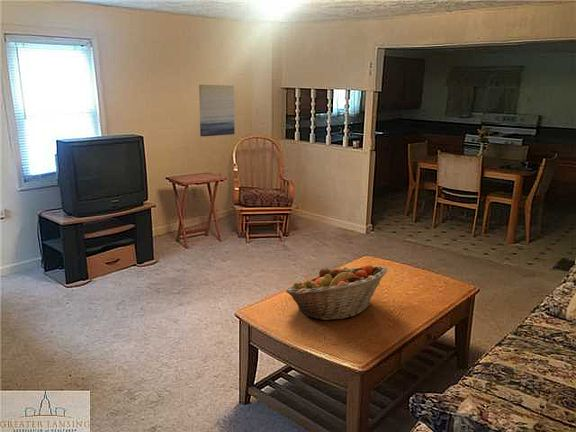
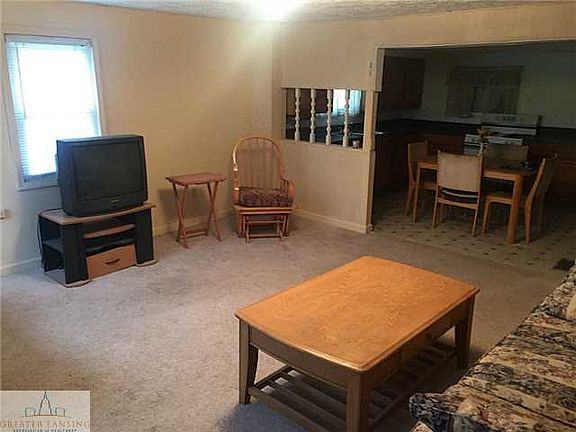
- fruit basket (337, 287)
- wall art (217, 110)
